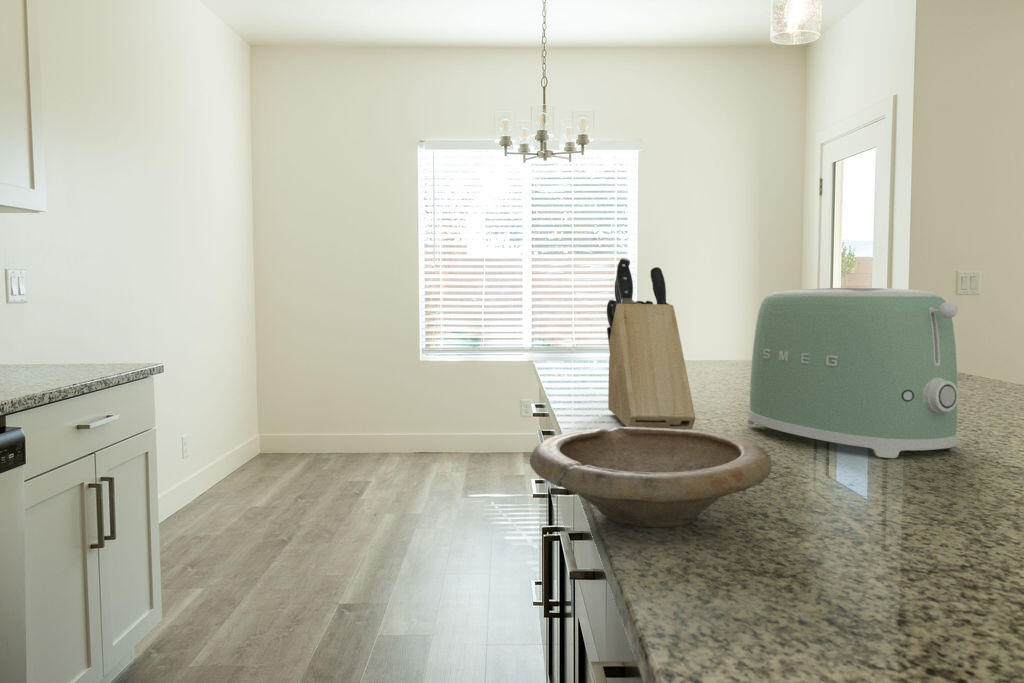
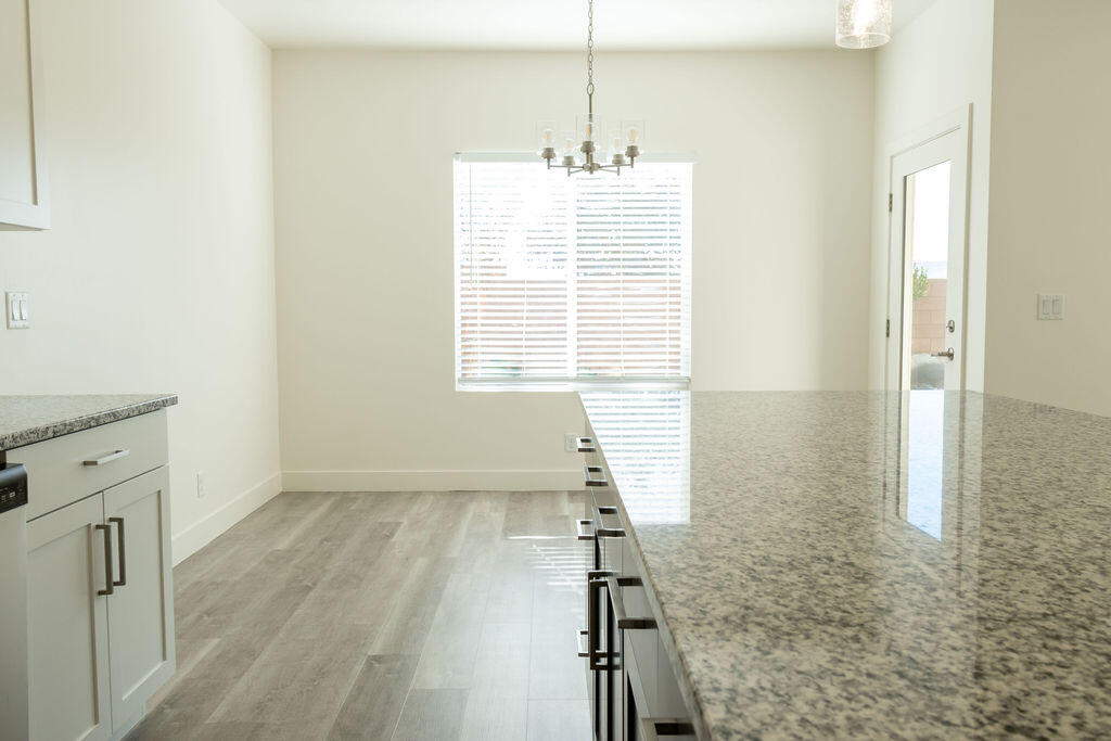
- toaster (844, 362)
- bowl (647, 478)
- knife block (644, 337)
